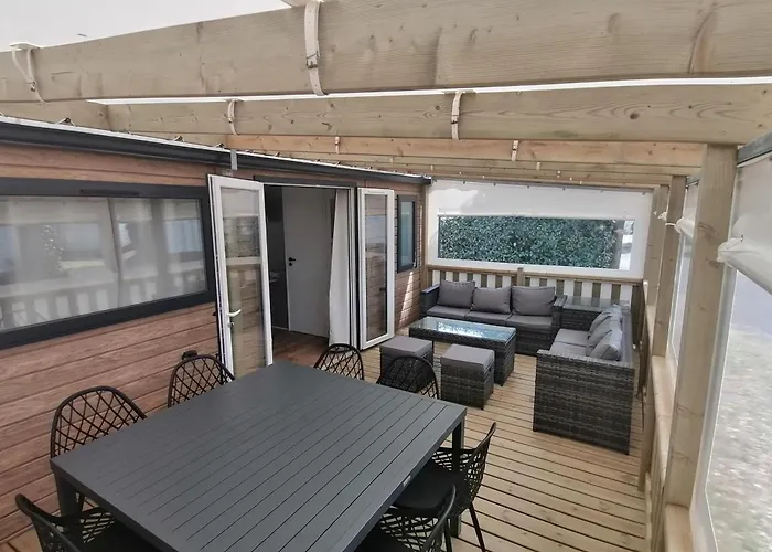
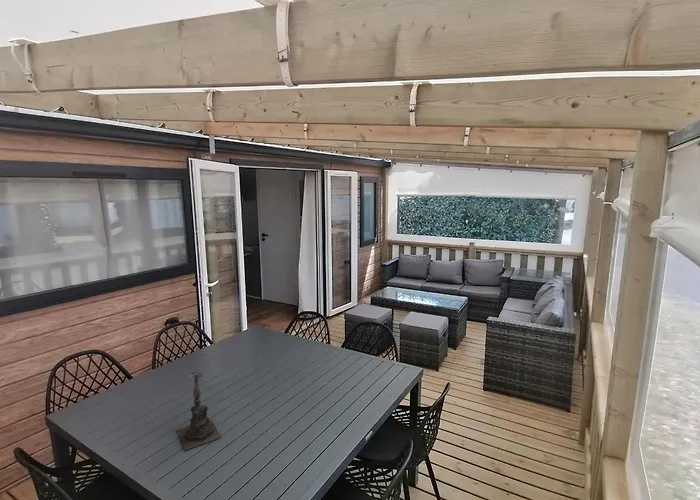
+ candle holder (196, 399)
